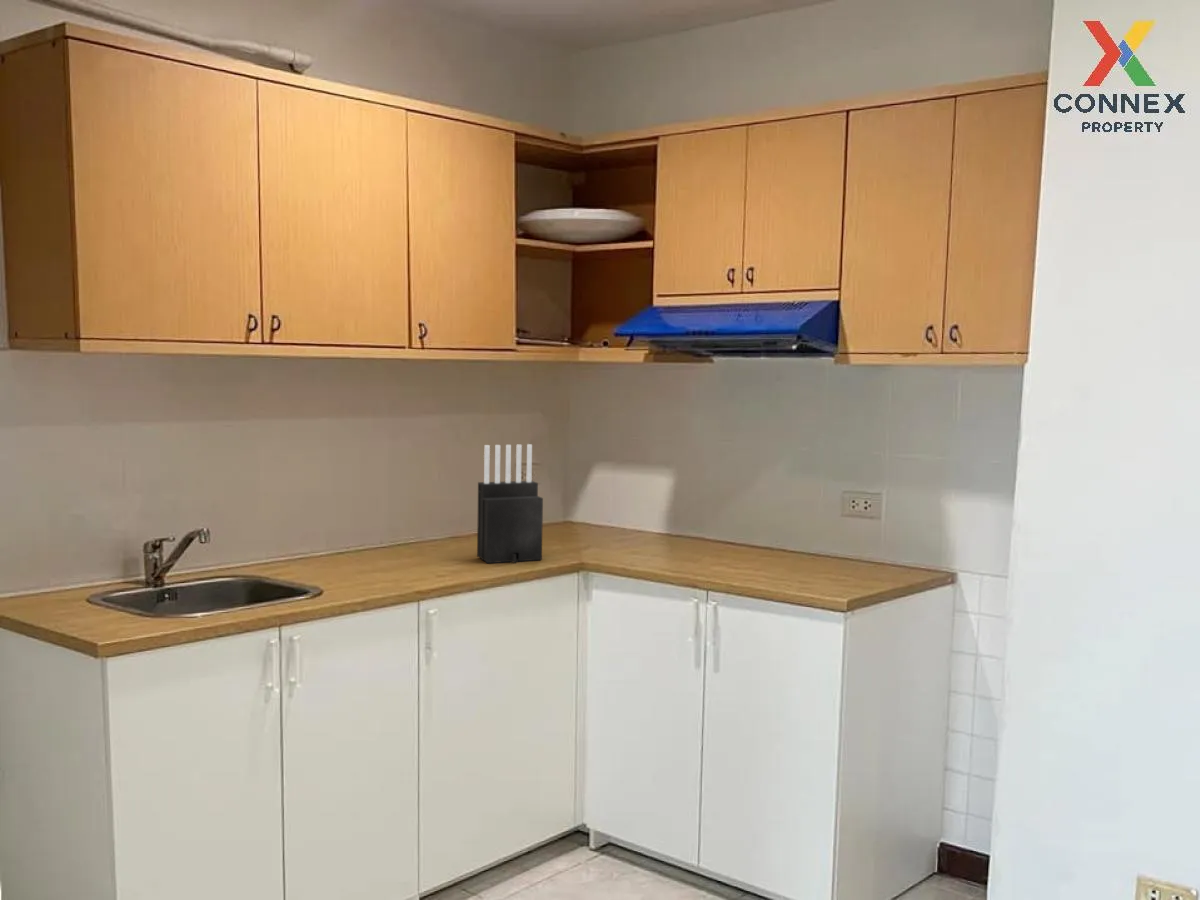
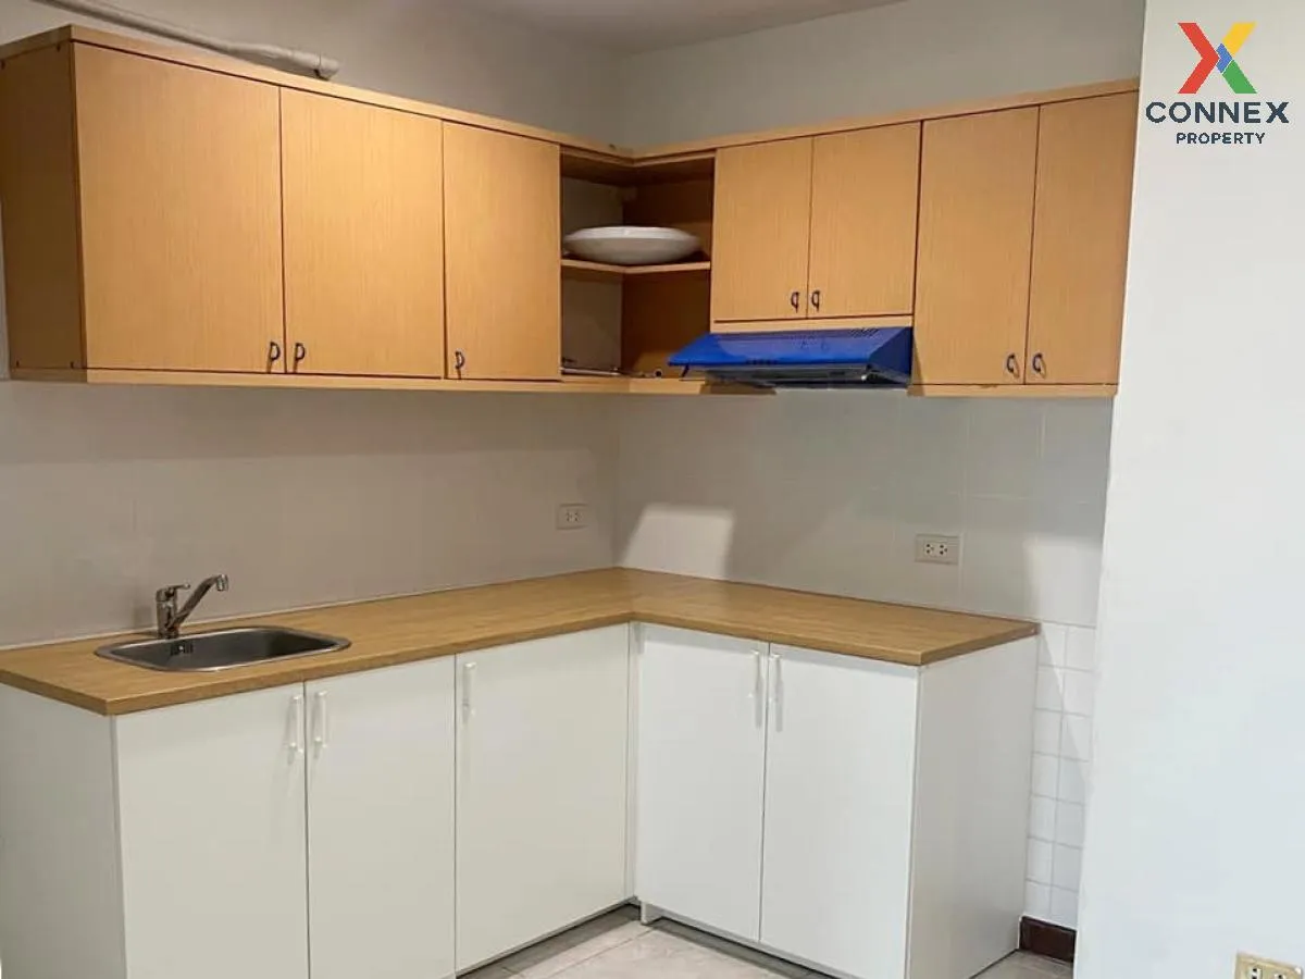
- knife block (511, 502)
